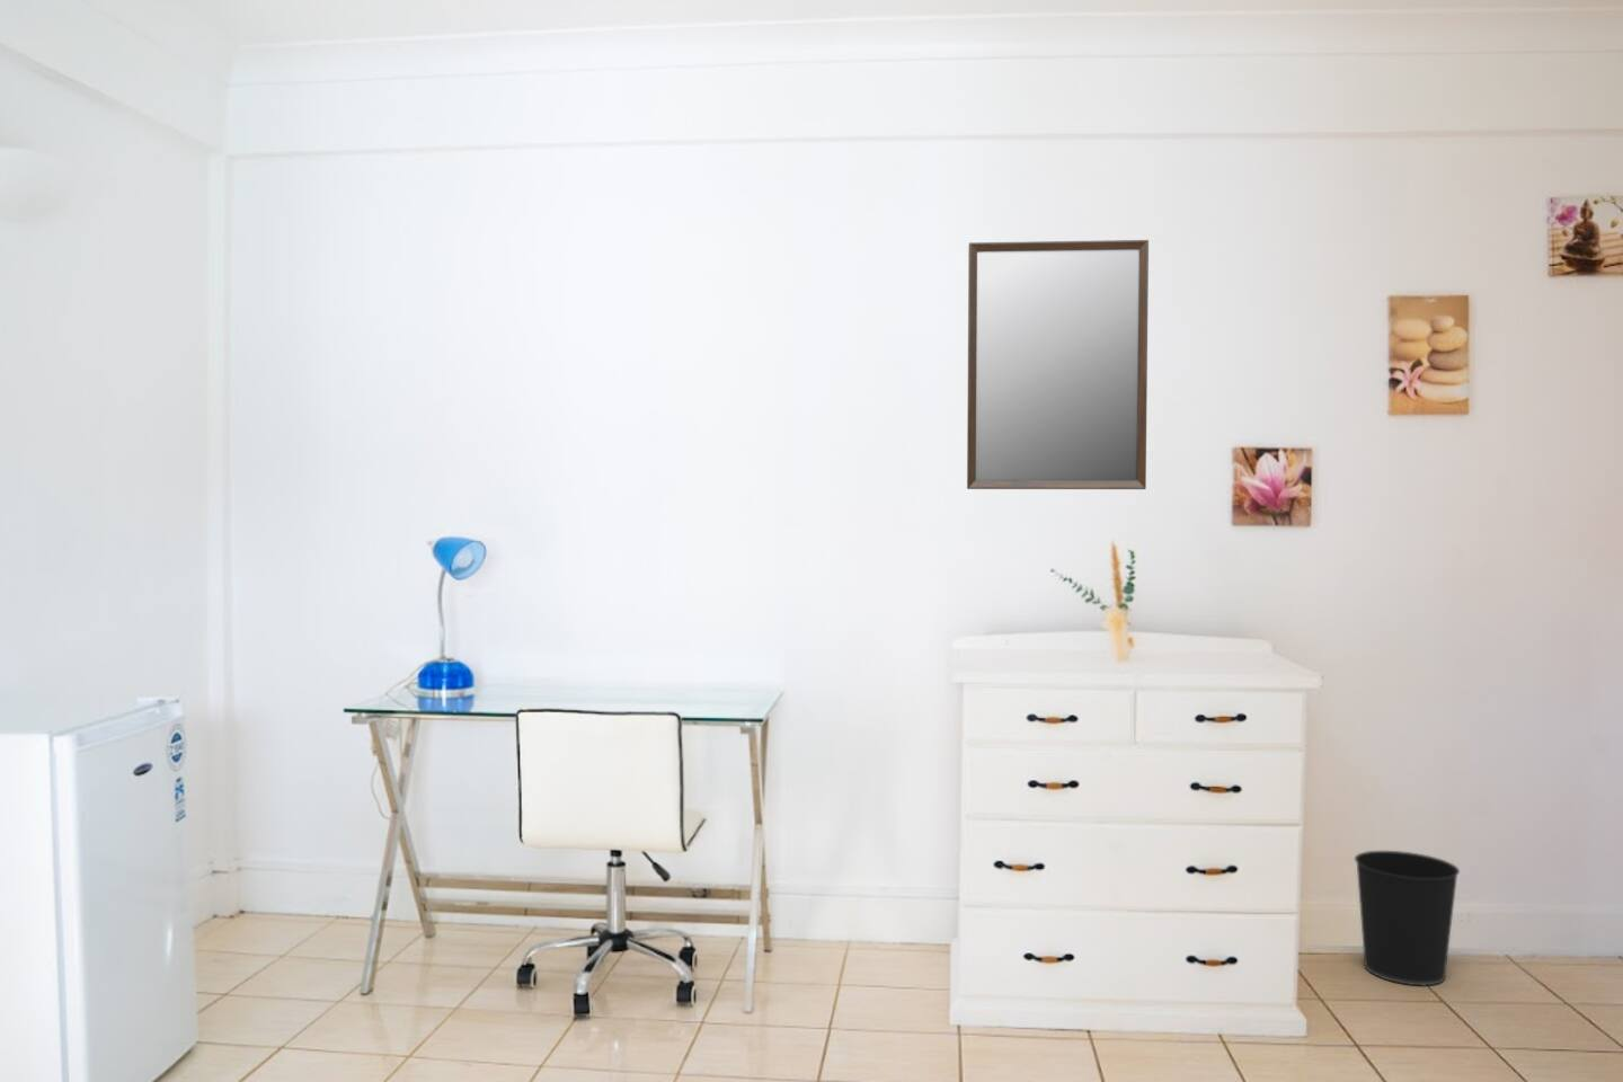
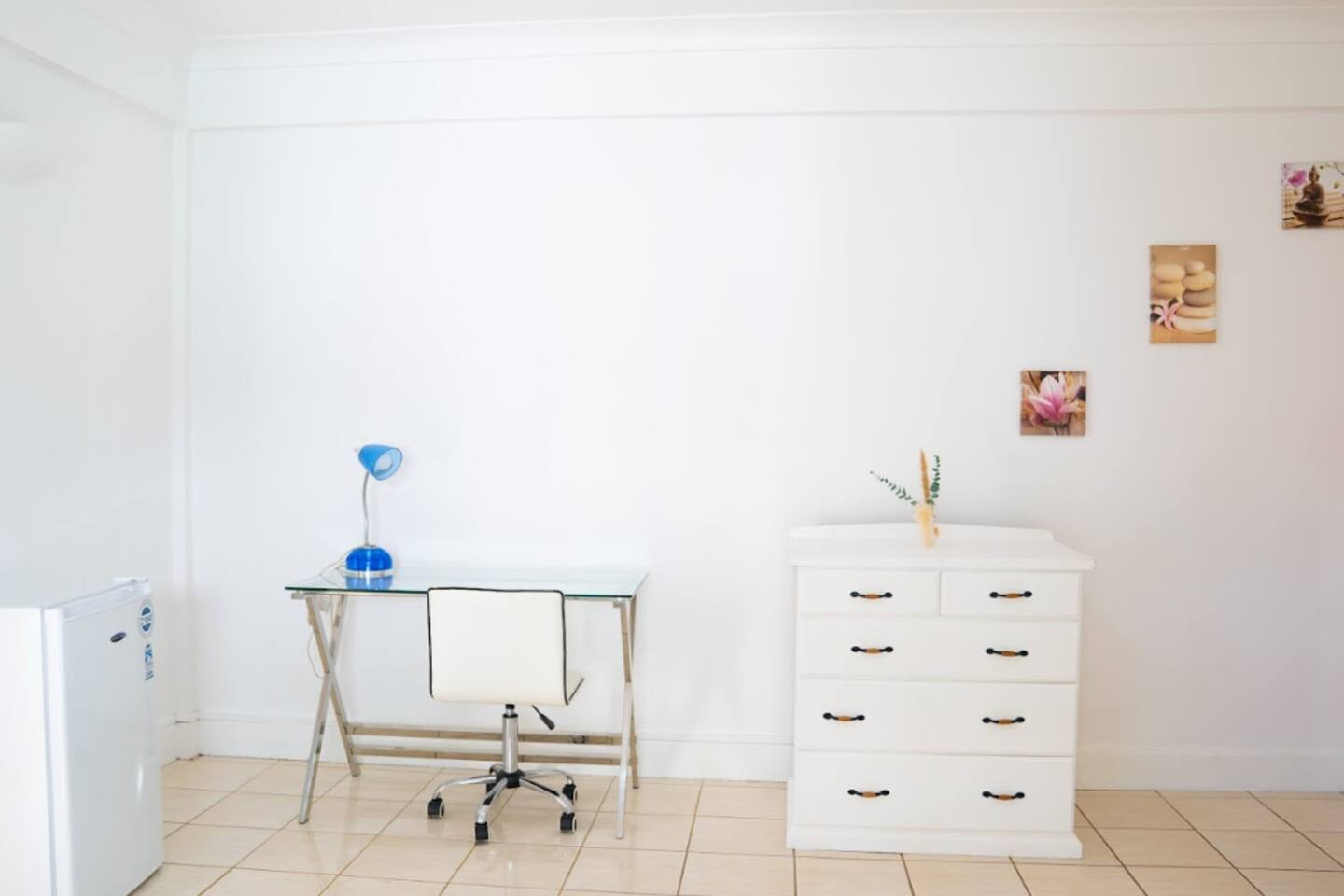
- wastebasket (1404, 918)
- home mirror (1057, 366)
